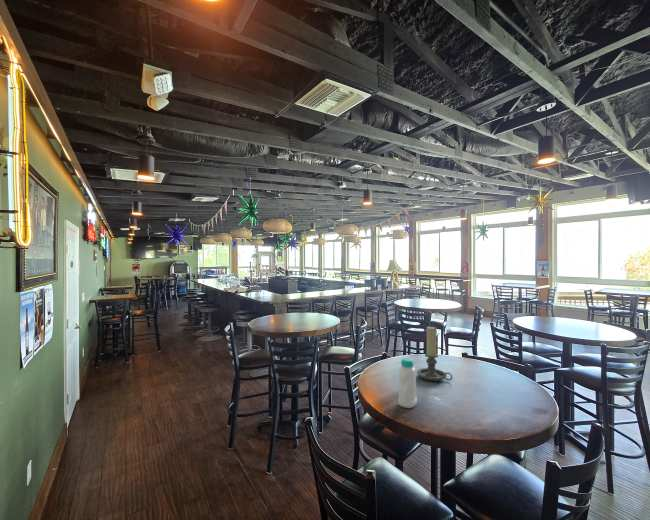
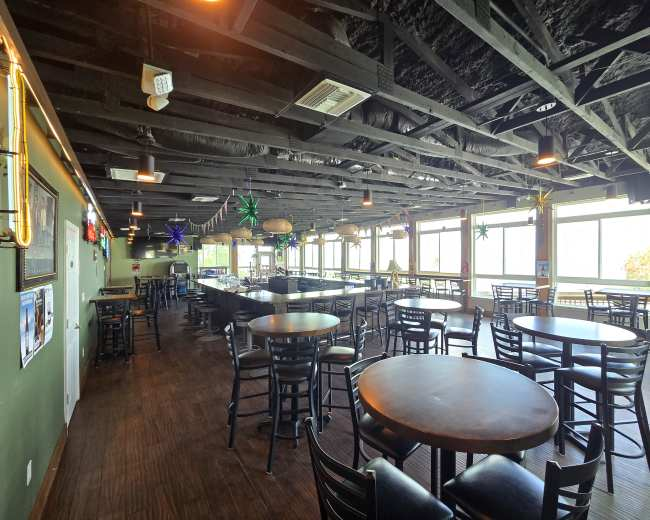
- candle holder (434, 352)
- bottle (407, 381)
